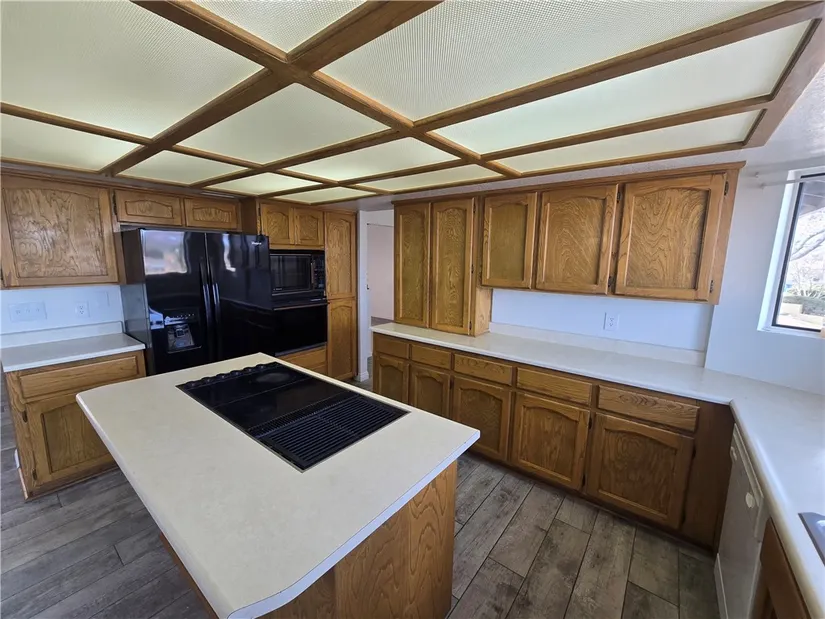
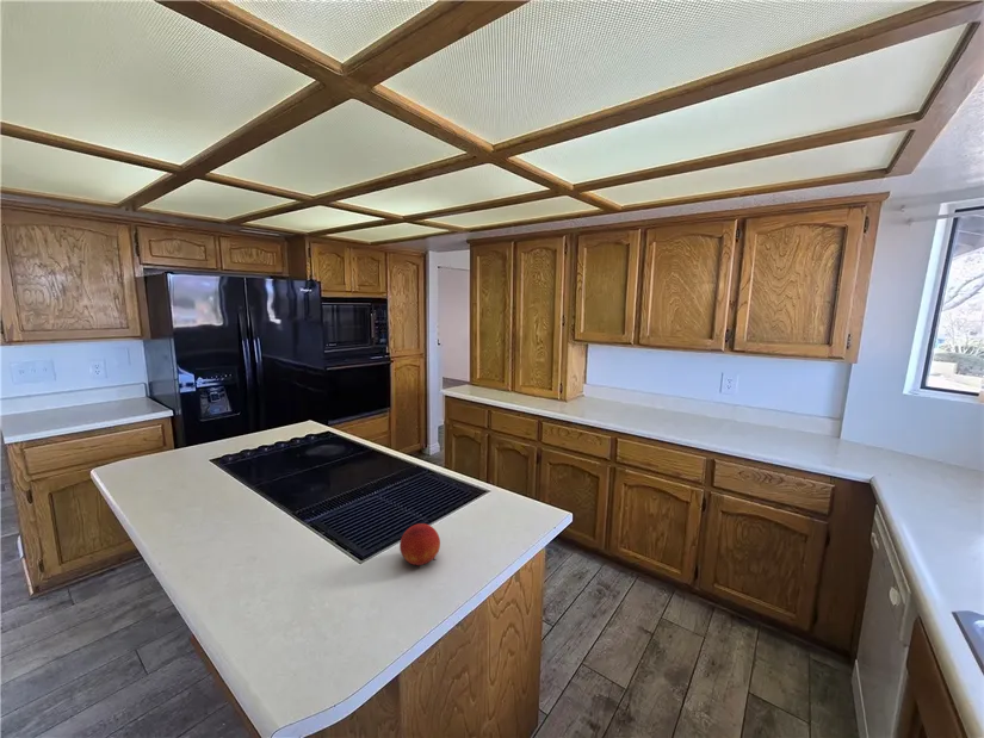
+ fruit (420, 542)
